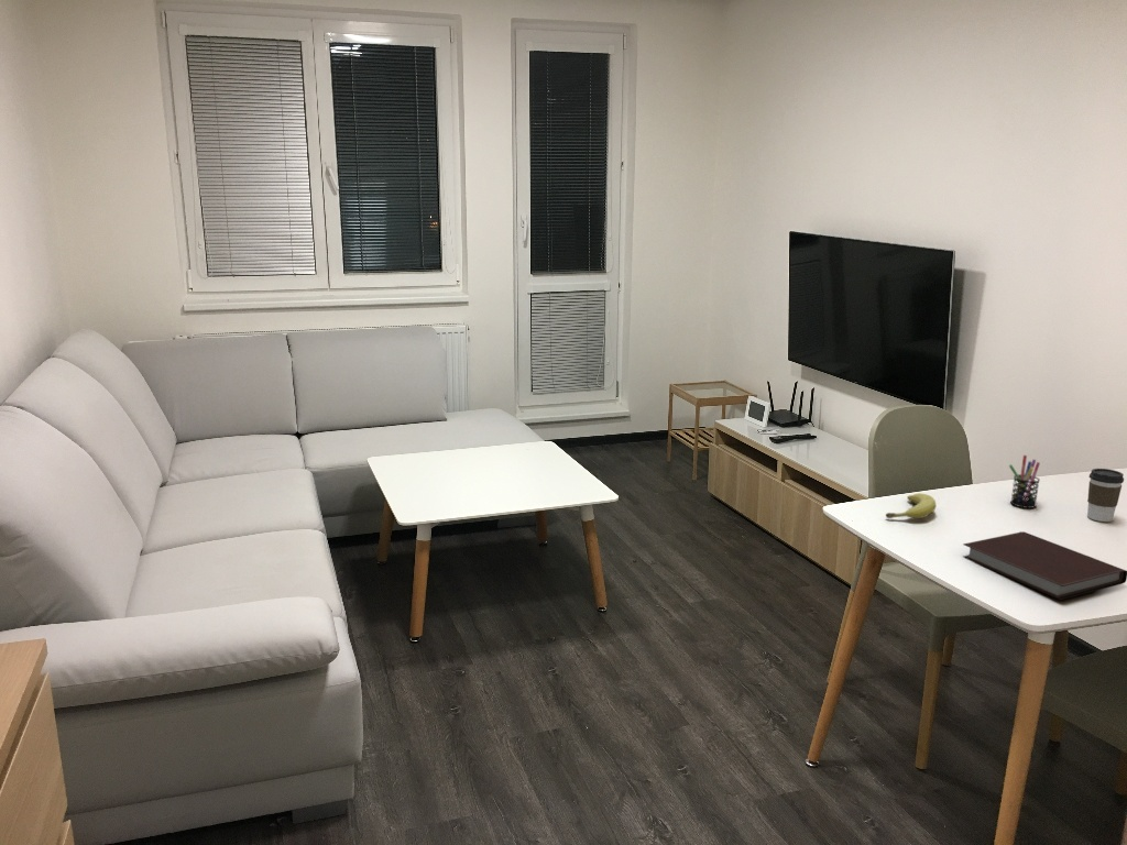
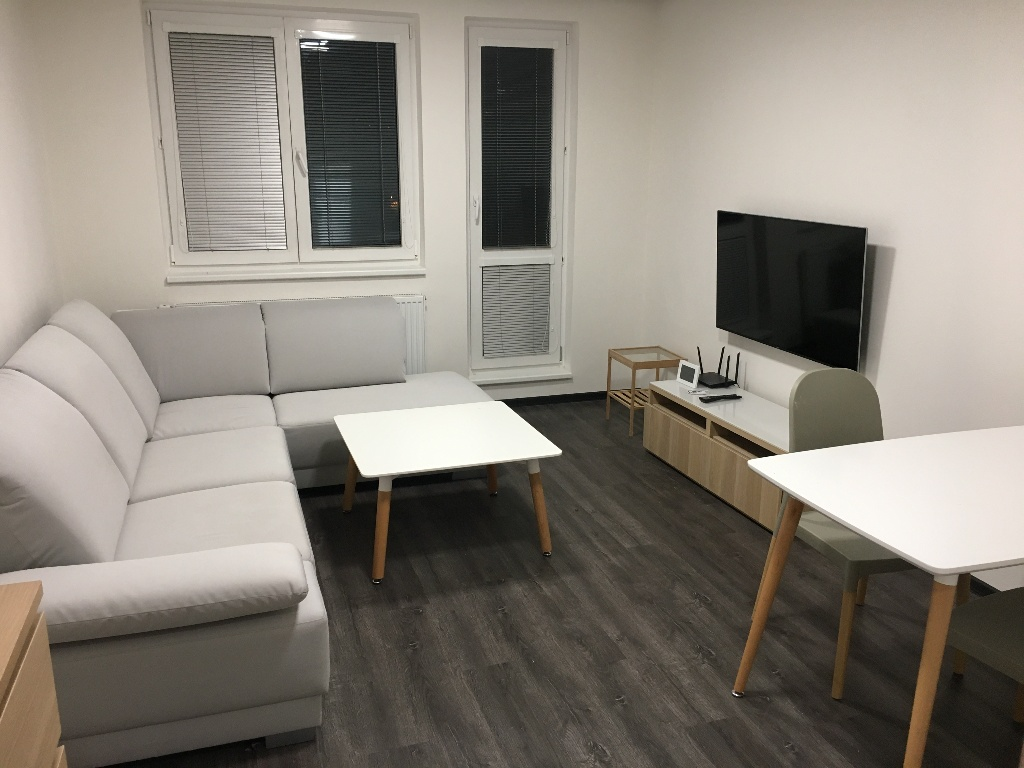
- pen holder (1022, 481)
- notebook (1041, 562)
- coffee cup (1103, 495)
- fruit (915, 506)
